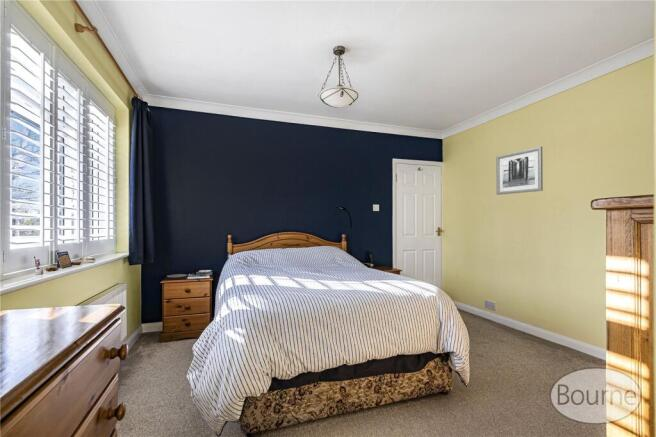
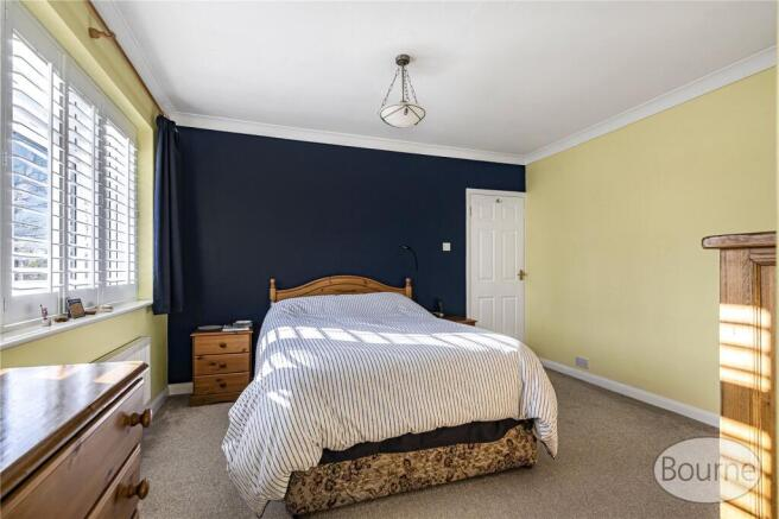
- wall art (517, 172)
